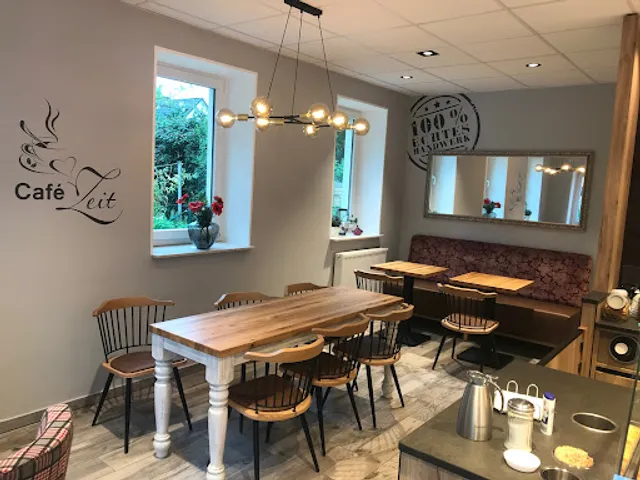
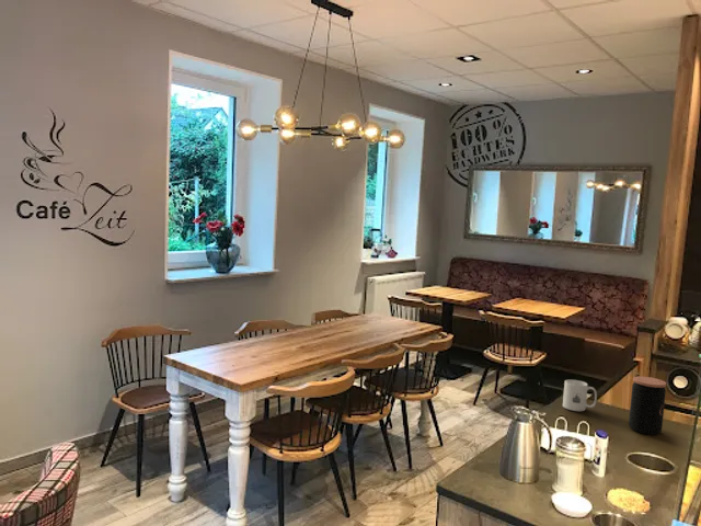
+ mug (579, 396)
+ coffee jar (646, 404)
